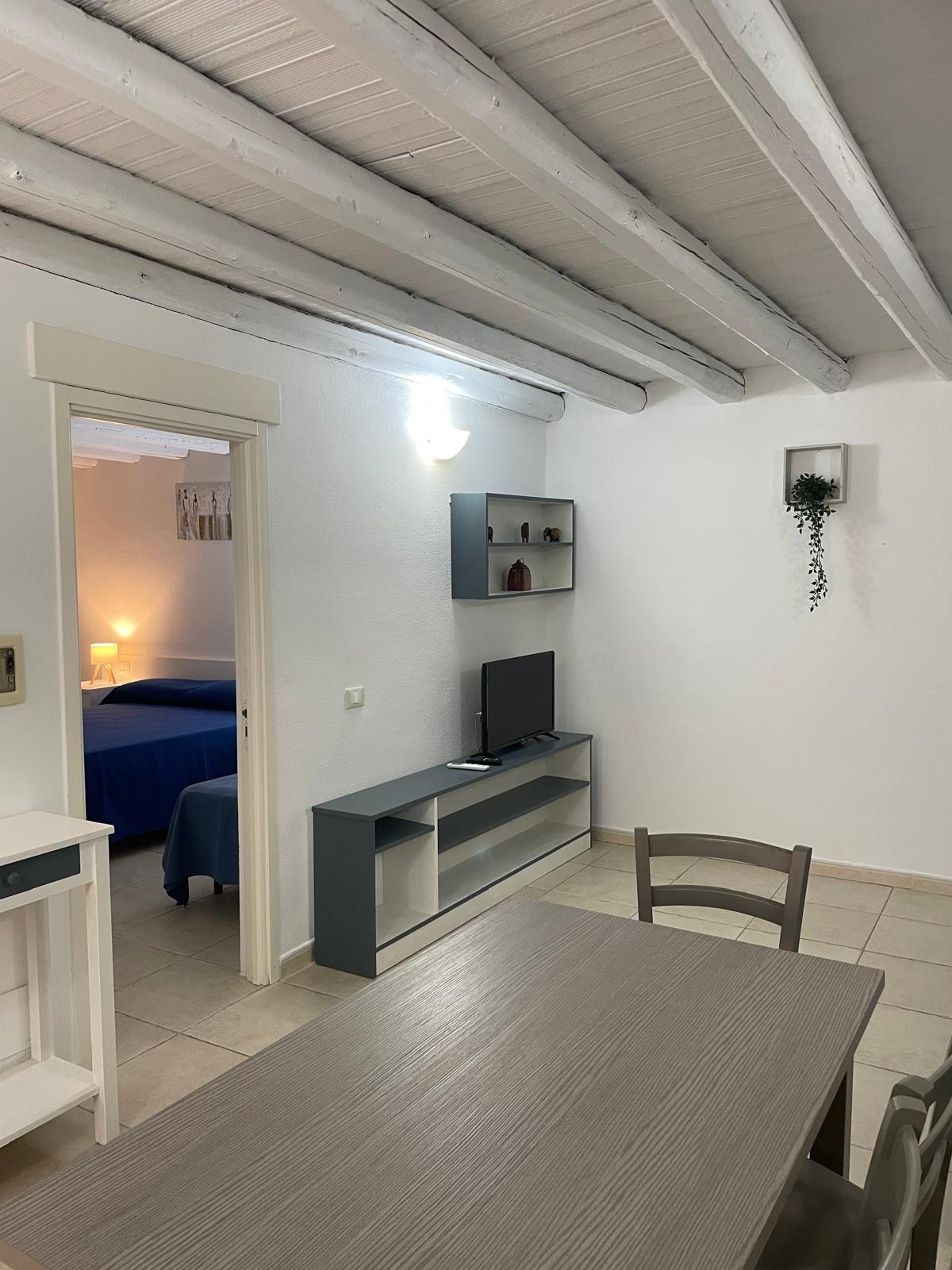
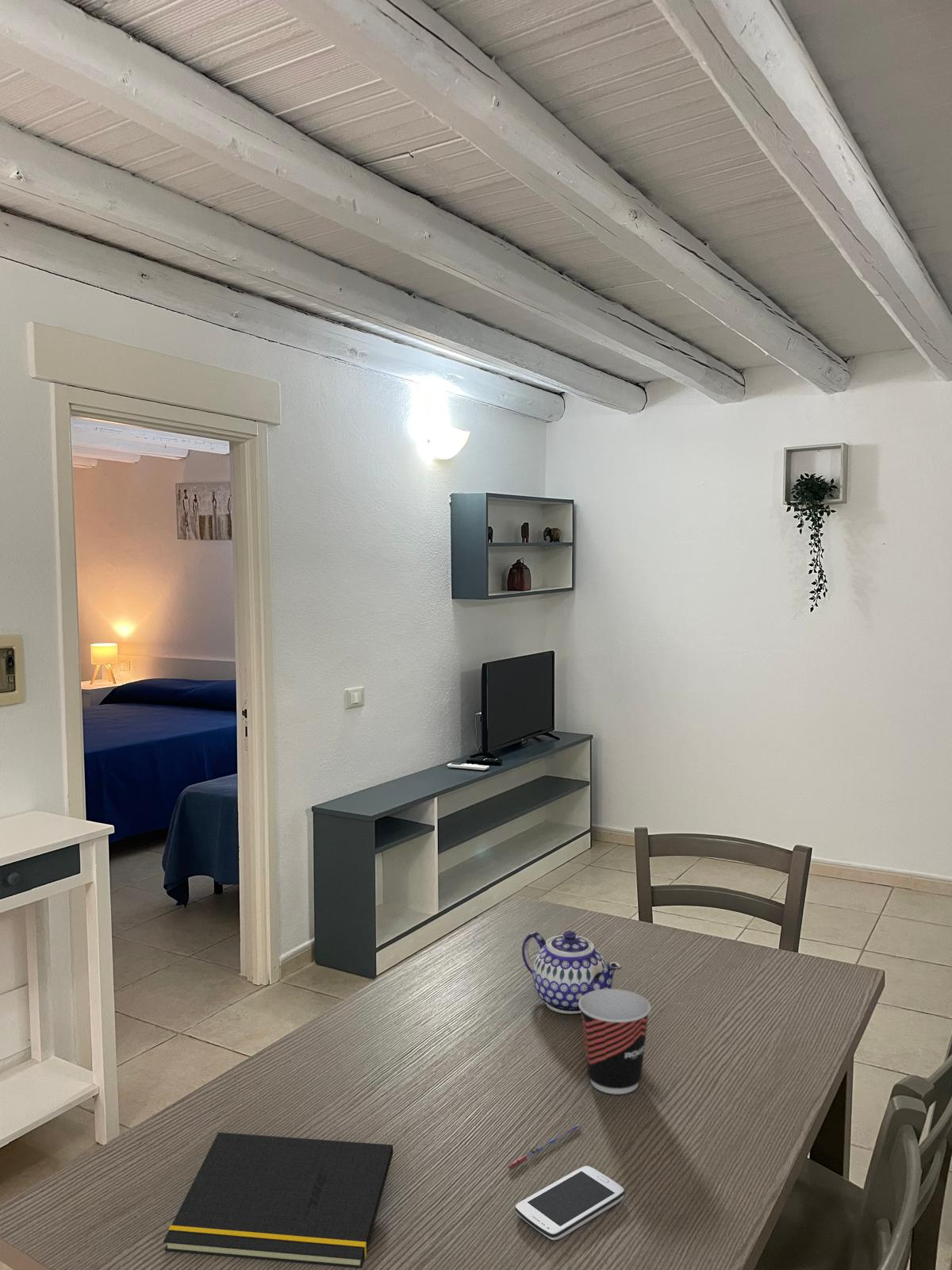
+ cup (614, 1042)
+ smartphone (570, 1202)
+ teapot (570, 967)
+ pen (546, 1145)
+ notepad (284, 1195)
